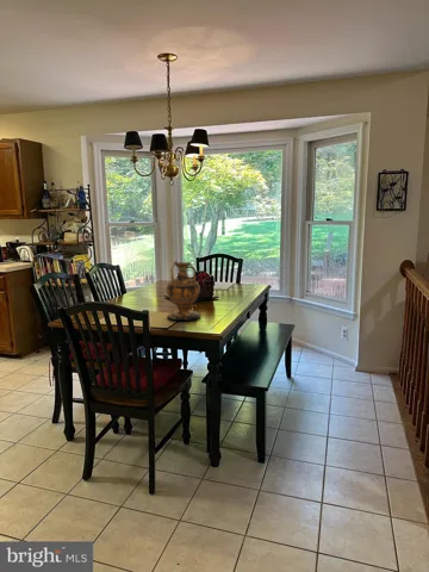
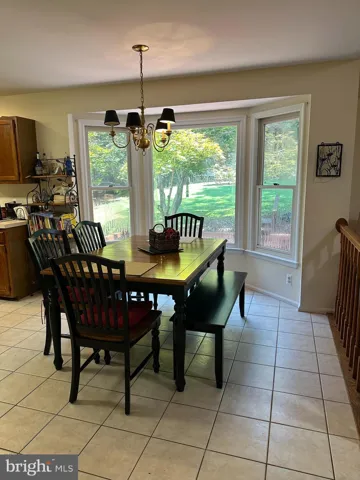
- vase (182, 290)
